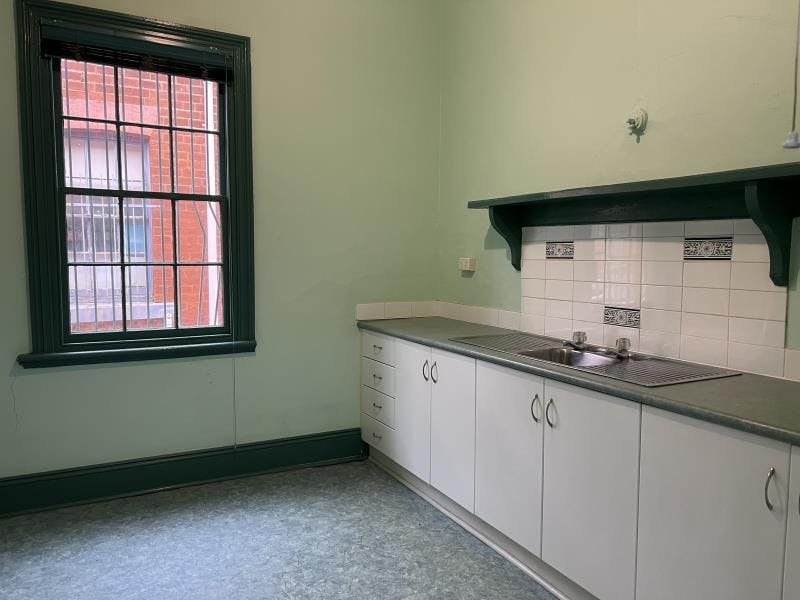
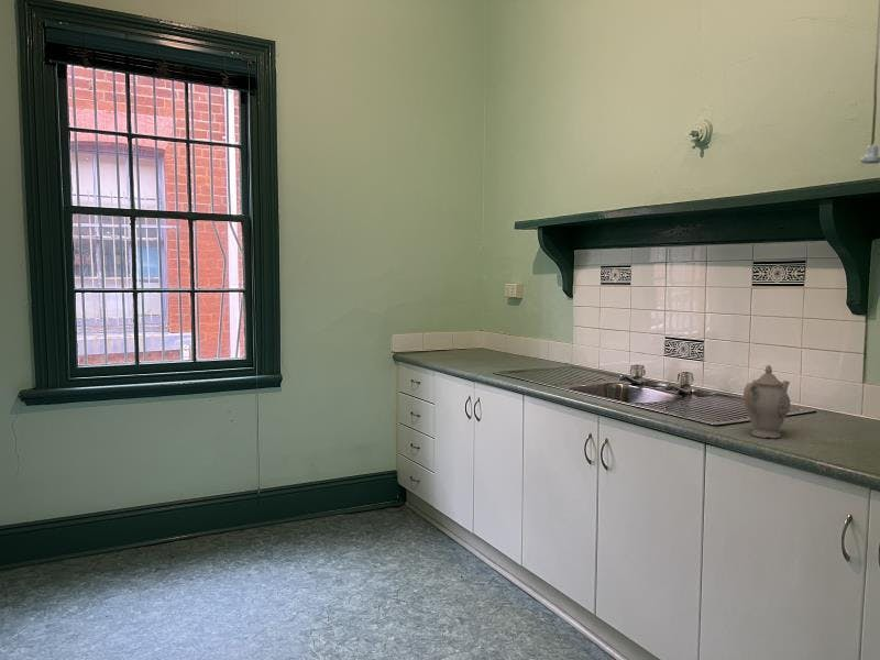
+ chinaware (767, 399)
